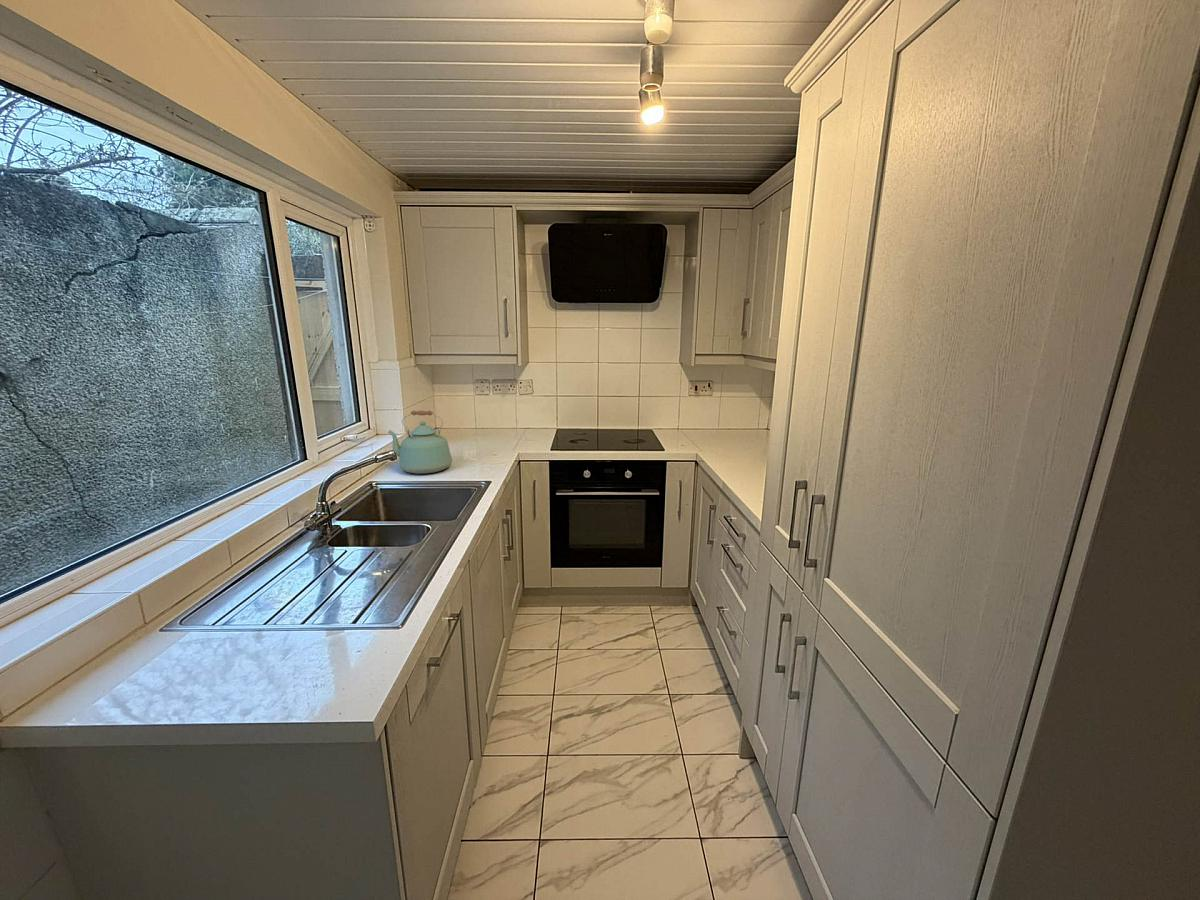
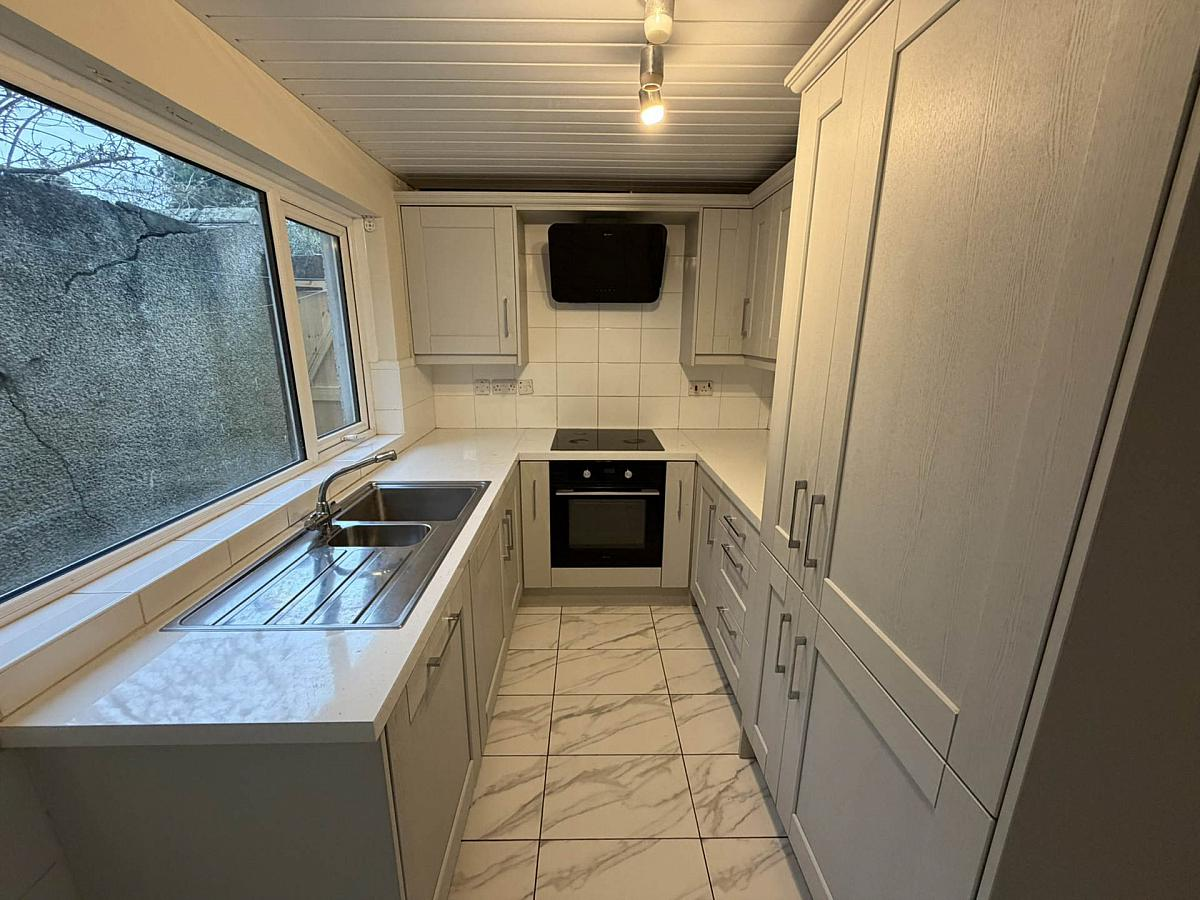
- kettle (419, 439)
